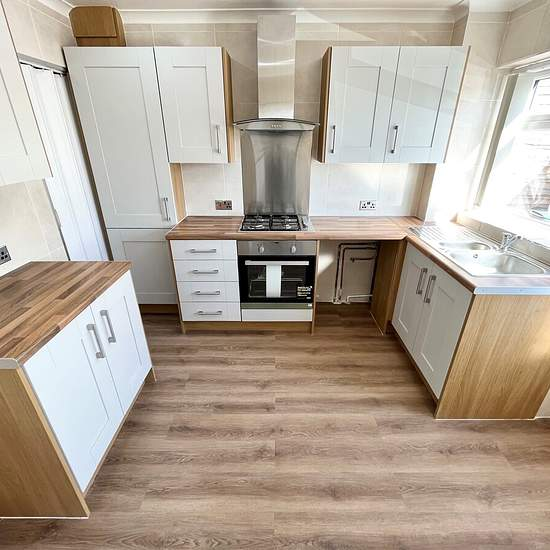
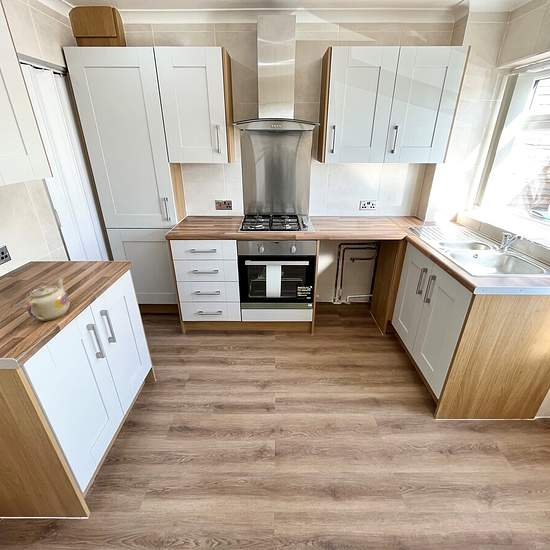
+ teapot (48, 300)
